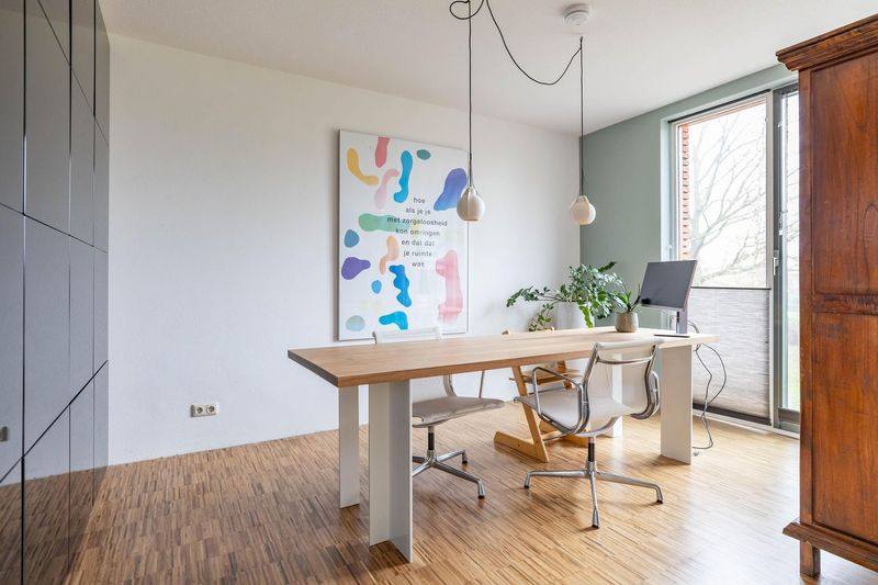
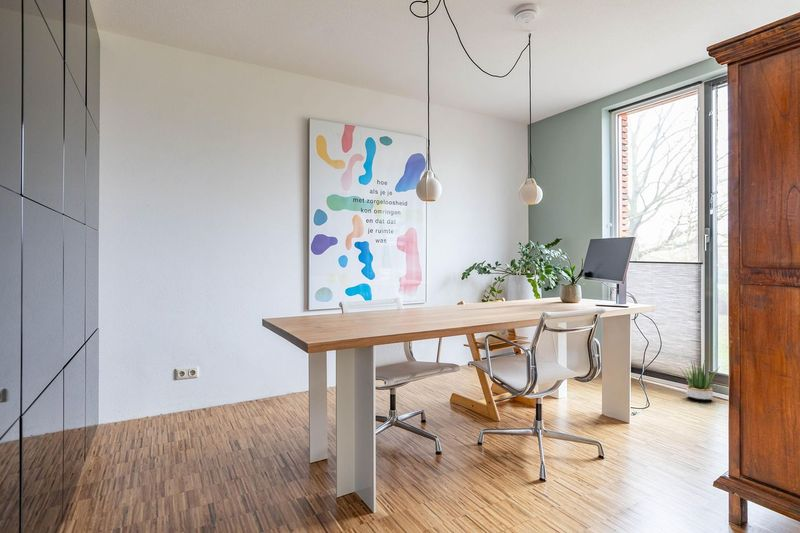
+ potted plant (699, 379)
